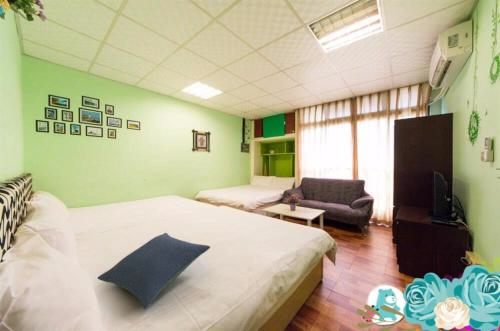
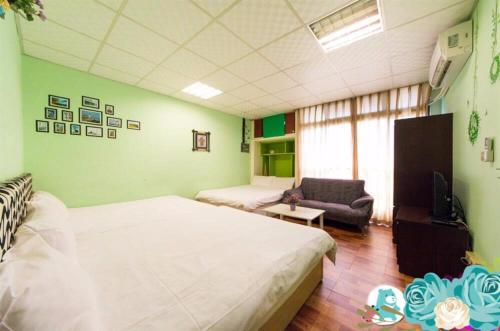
- pillow (157, 261)
